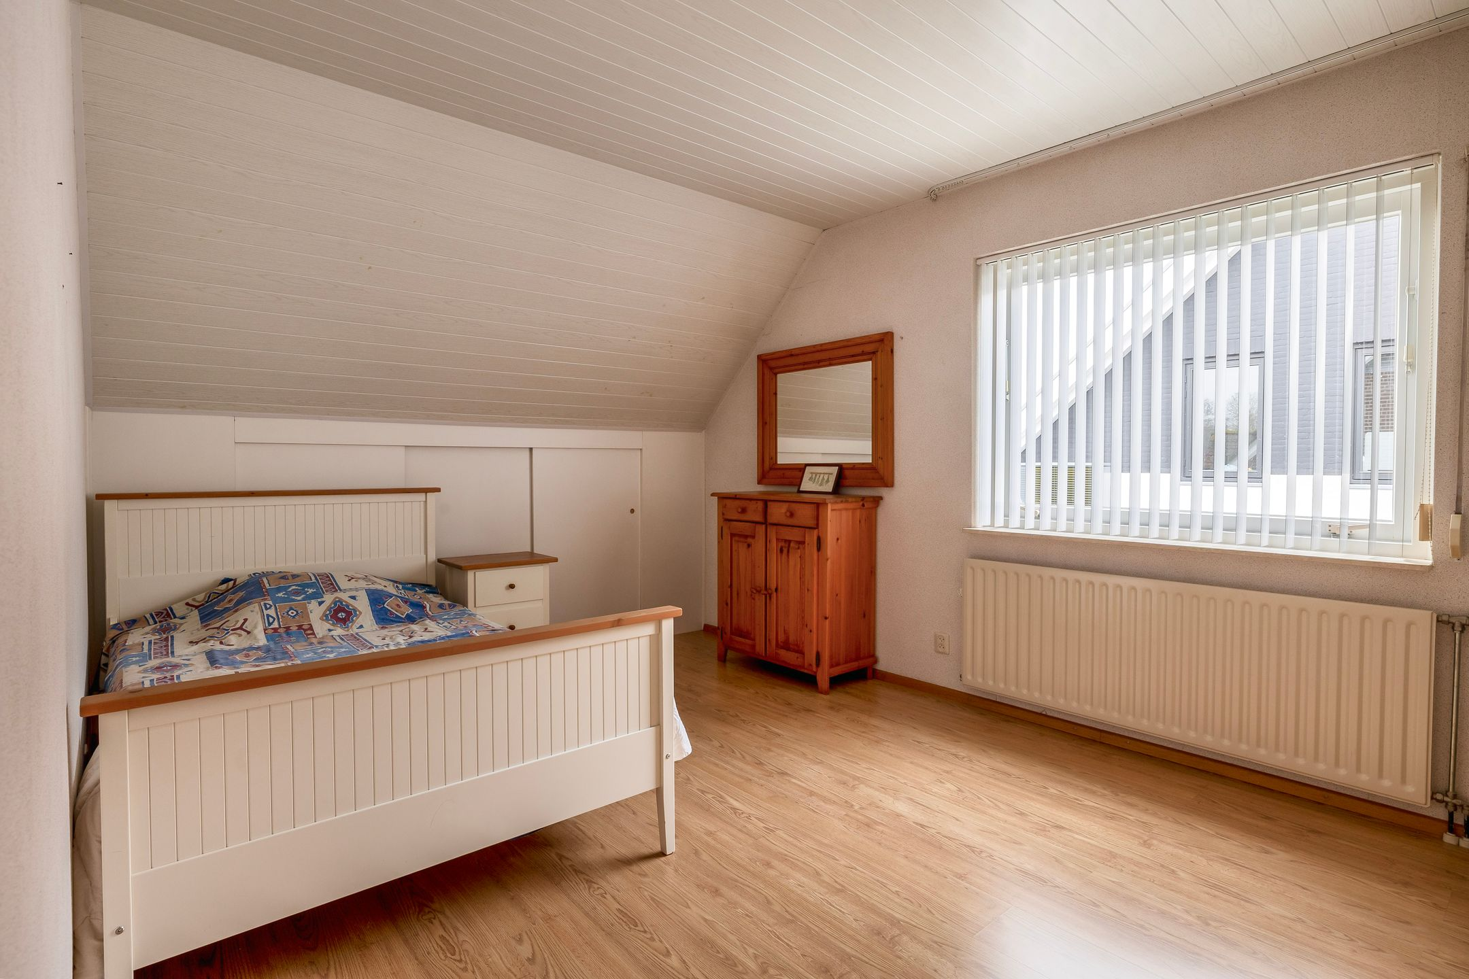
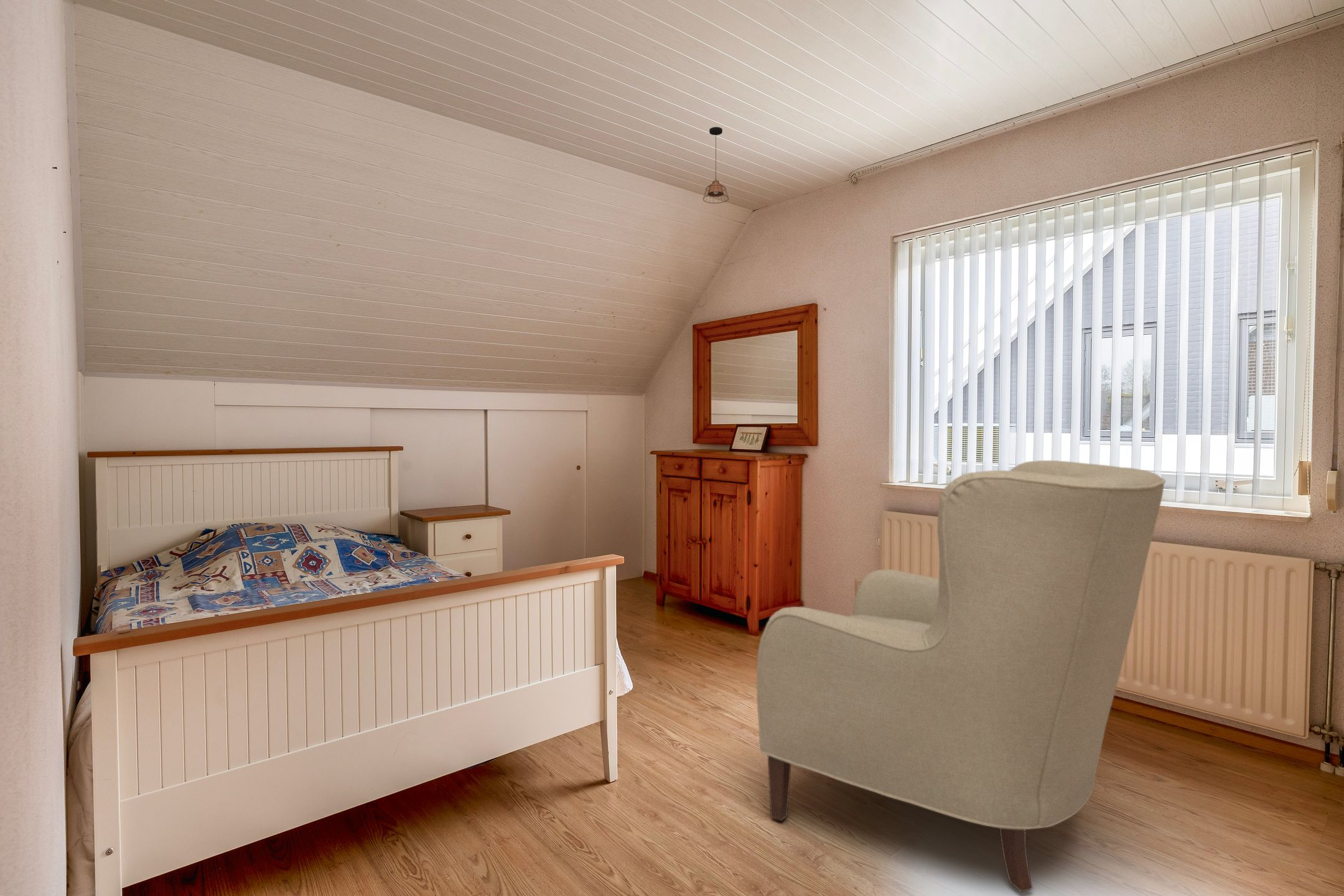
+ chair (963, 638)
+ pendant light (716, 164)
